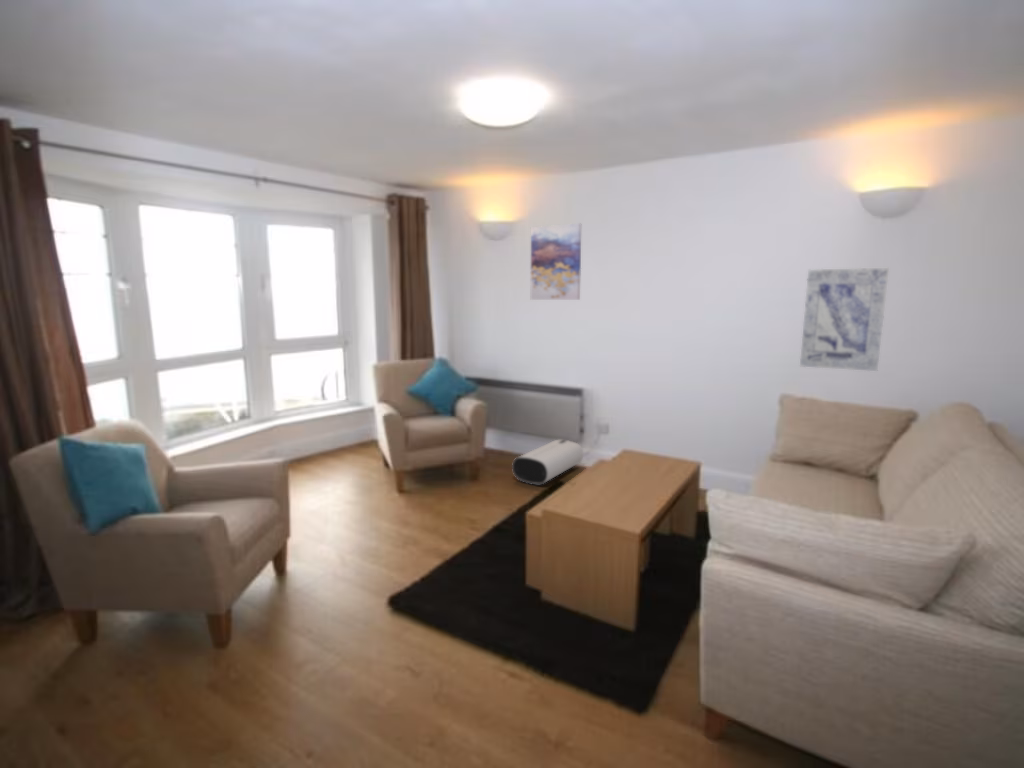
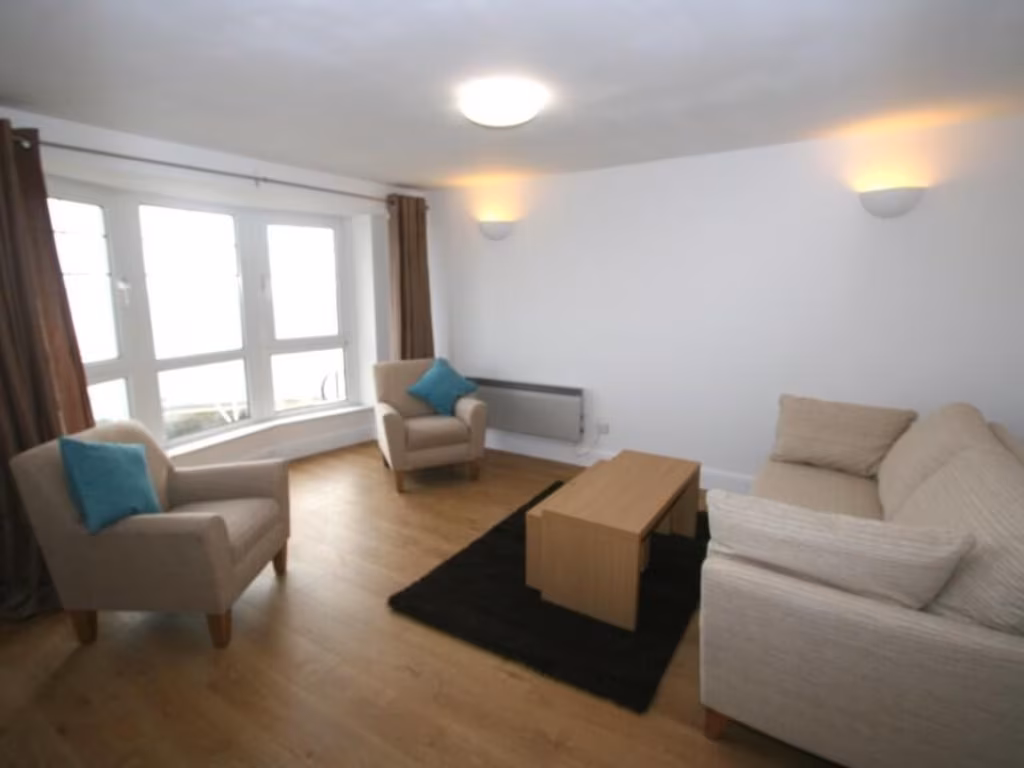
- wall art (555, 263)
- air purifier (549, 460)
- wall art (842, 319)
